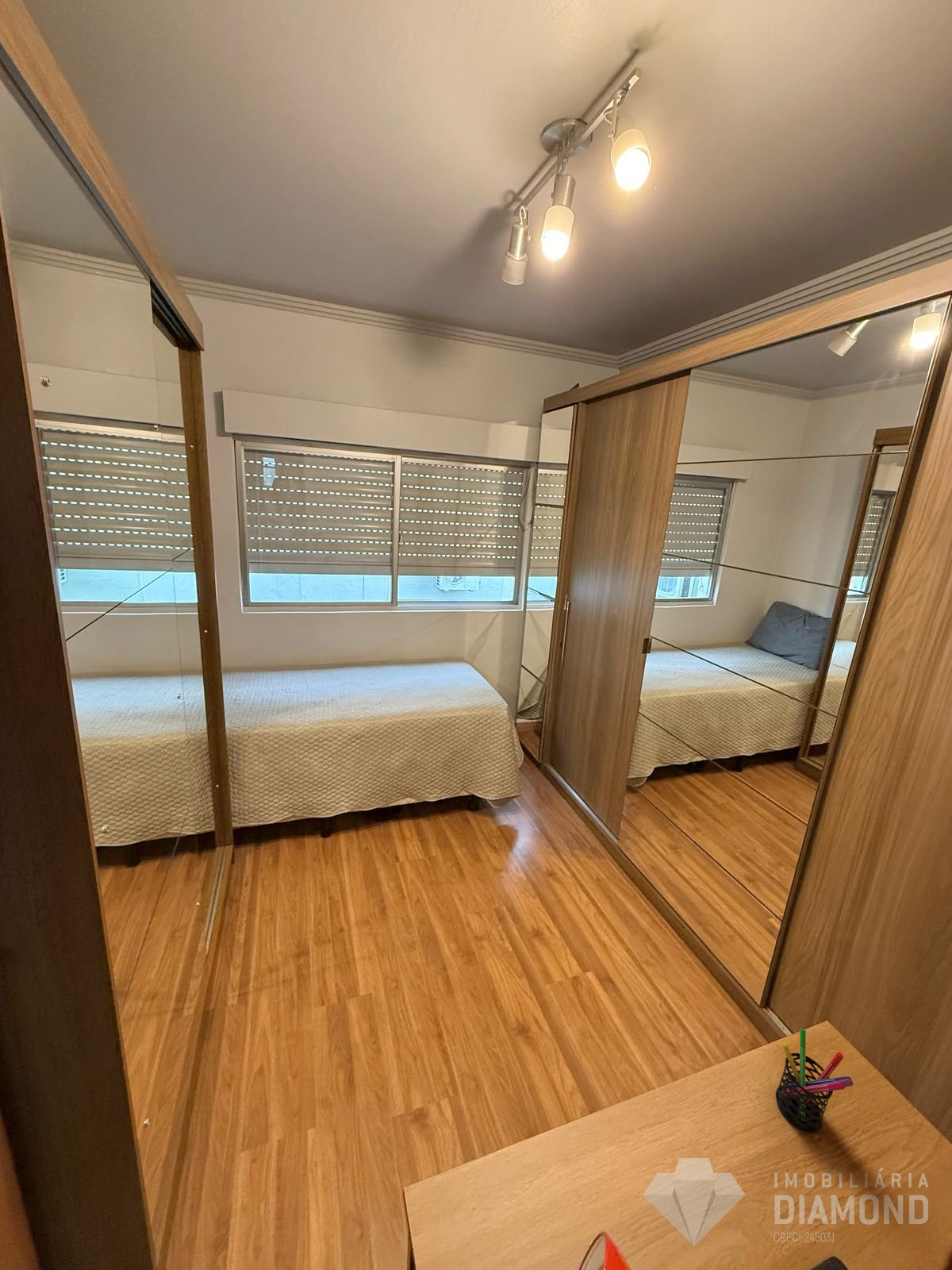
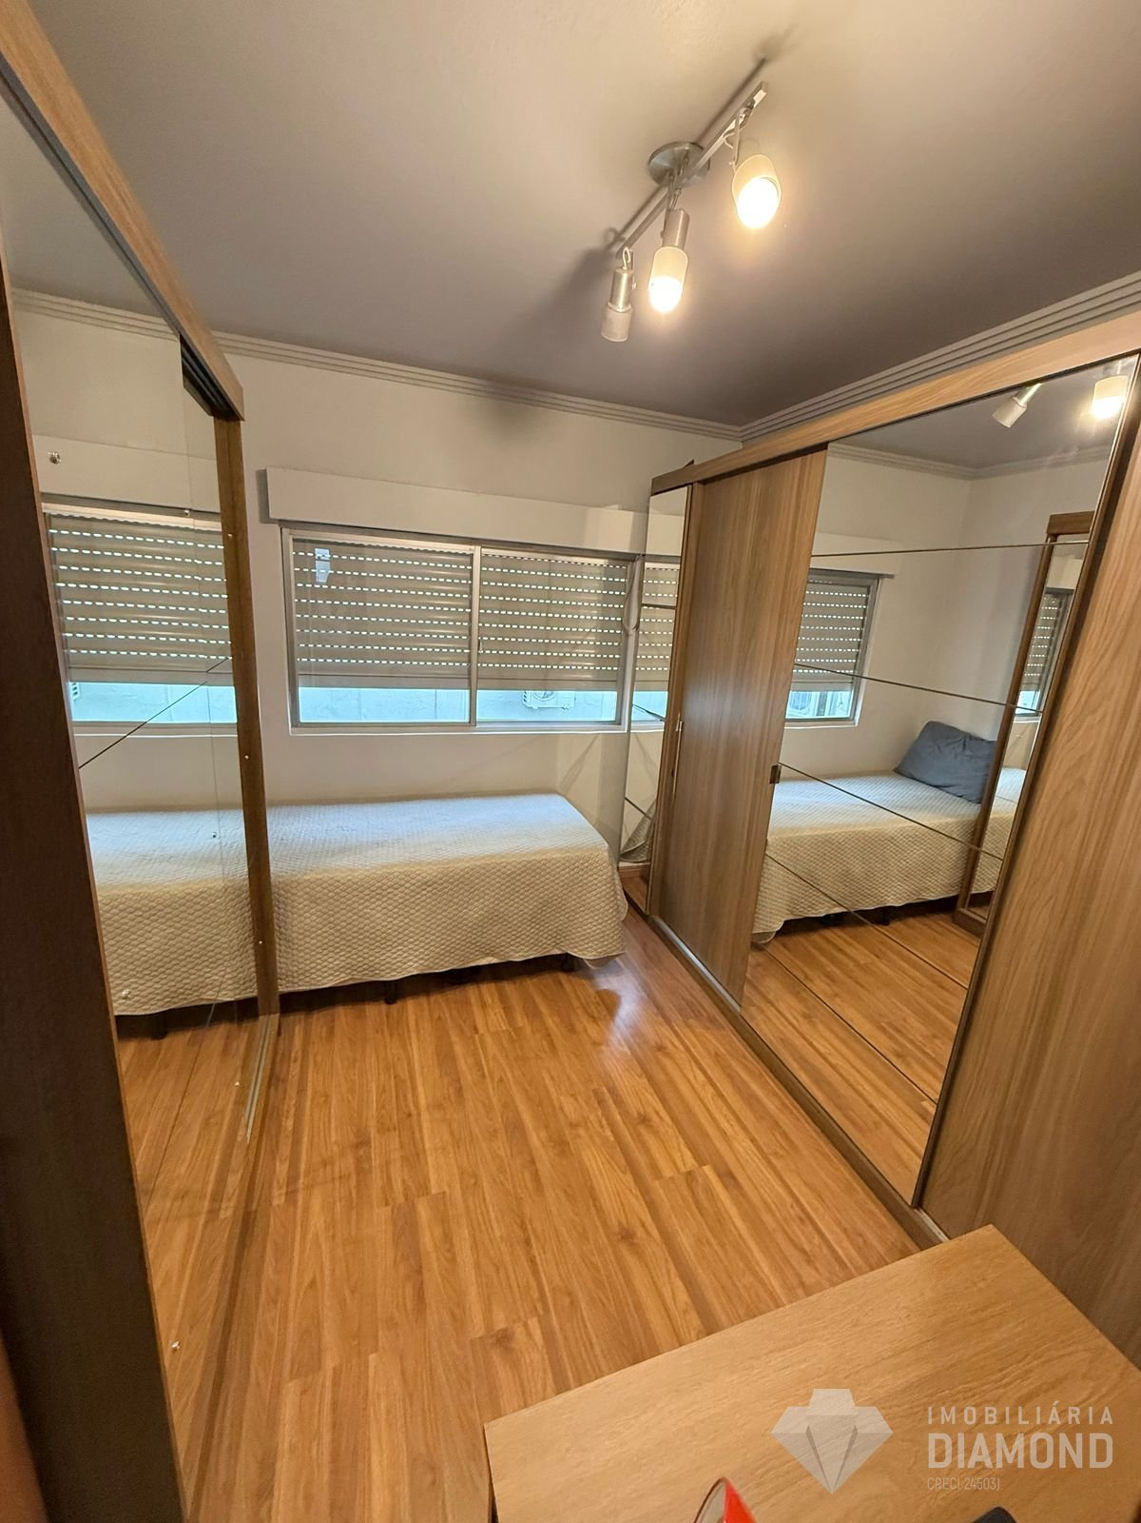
- pen holder (808, 1075)
